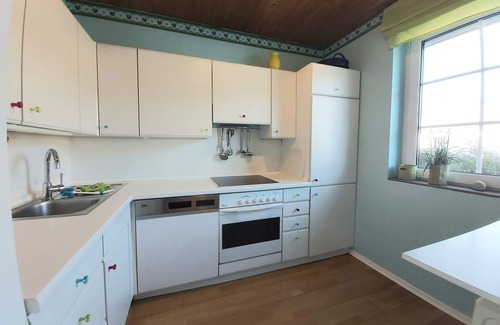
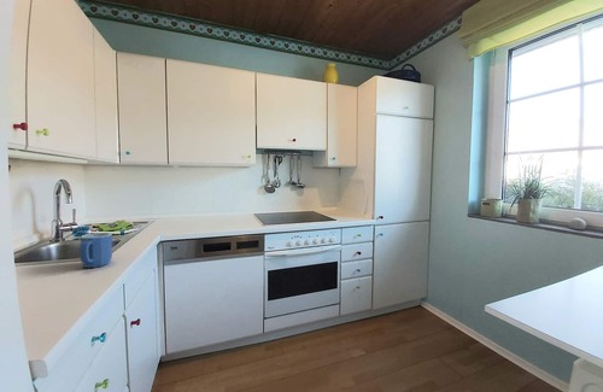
+ mug (95, 250)
